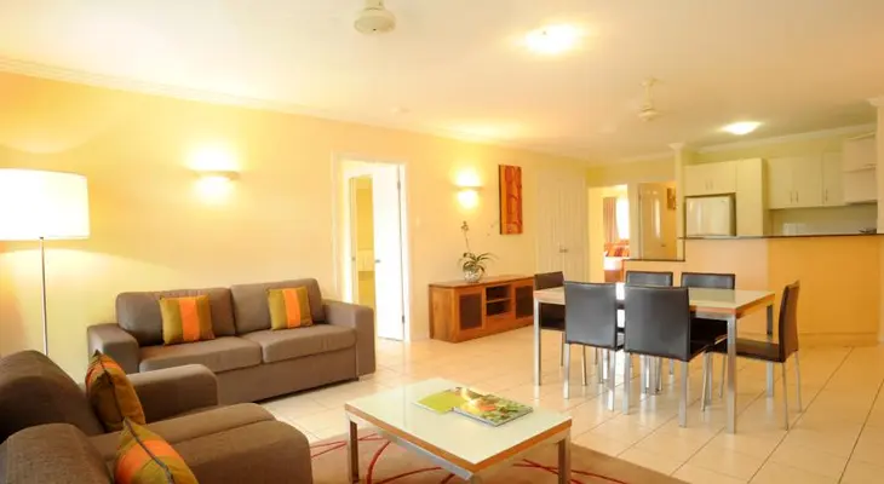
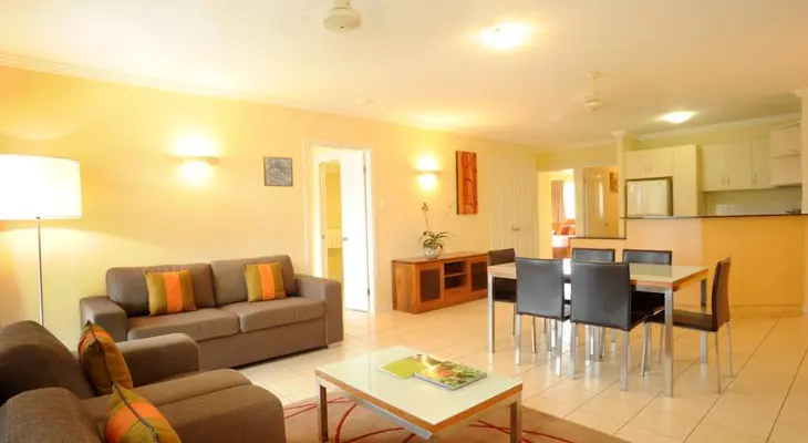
+ wall art (278, 172)
